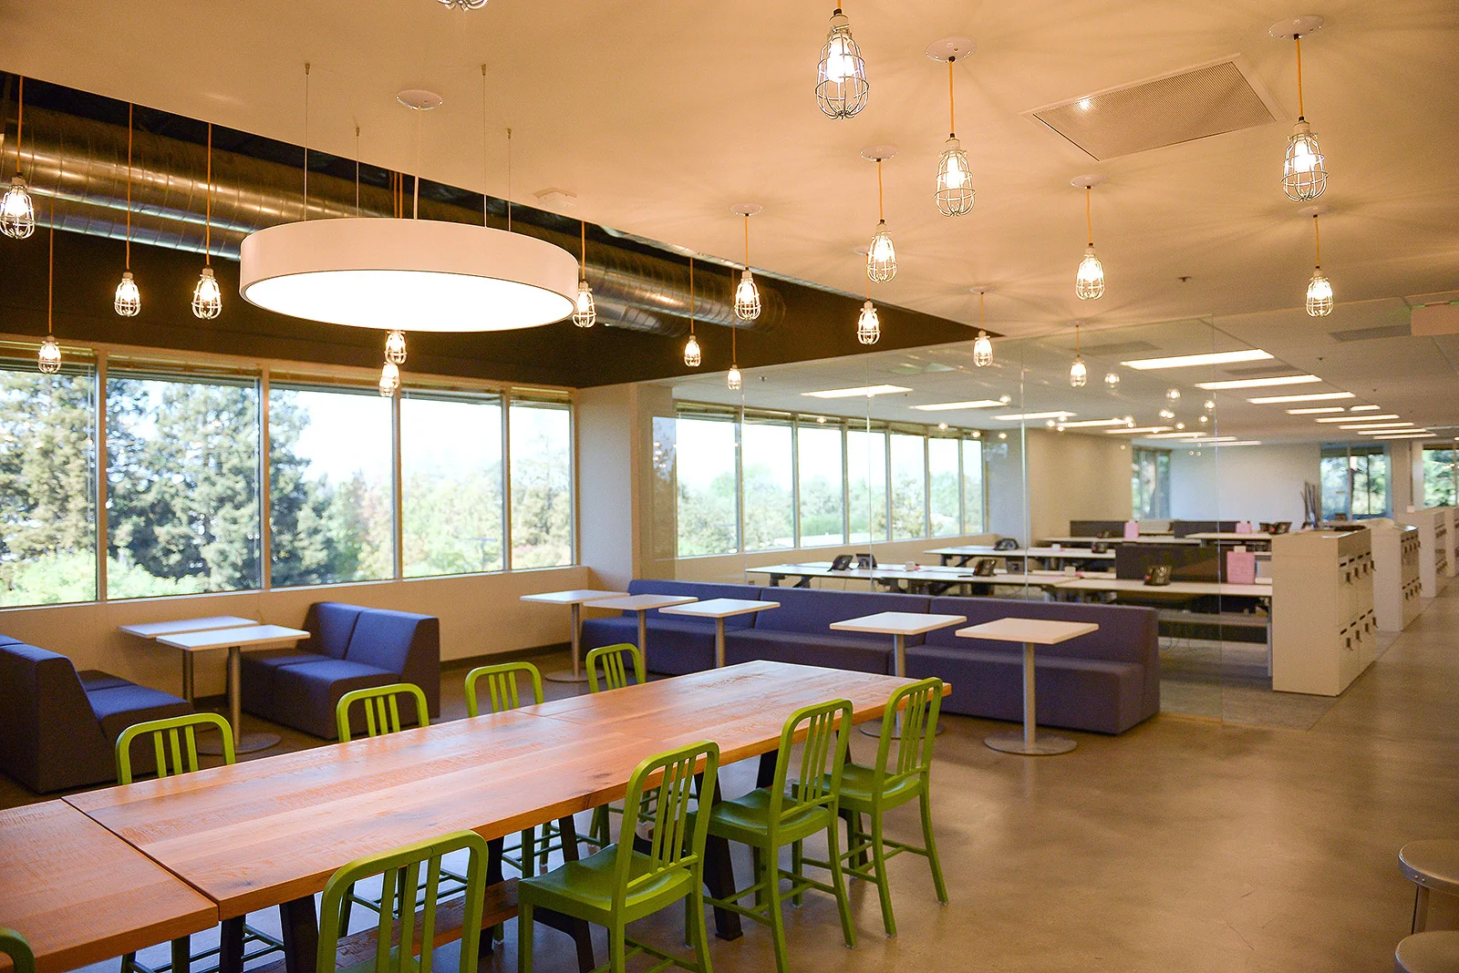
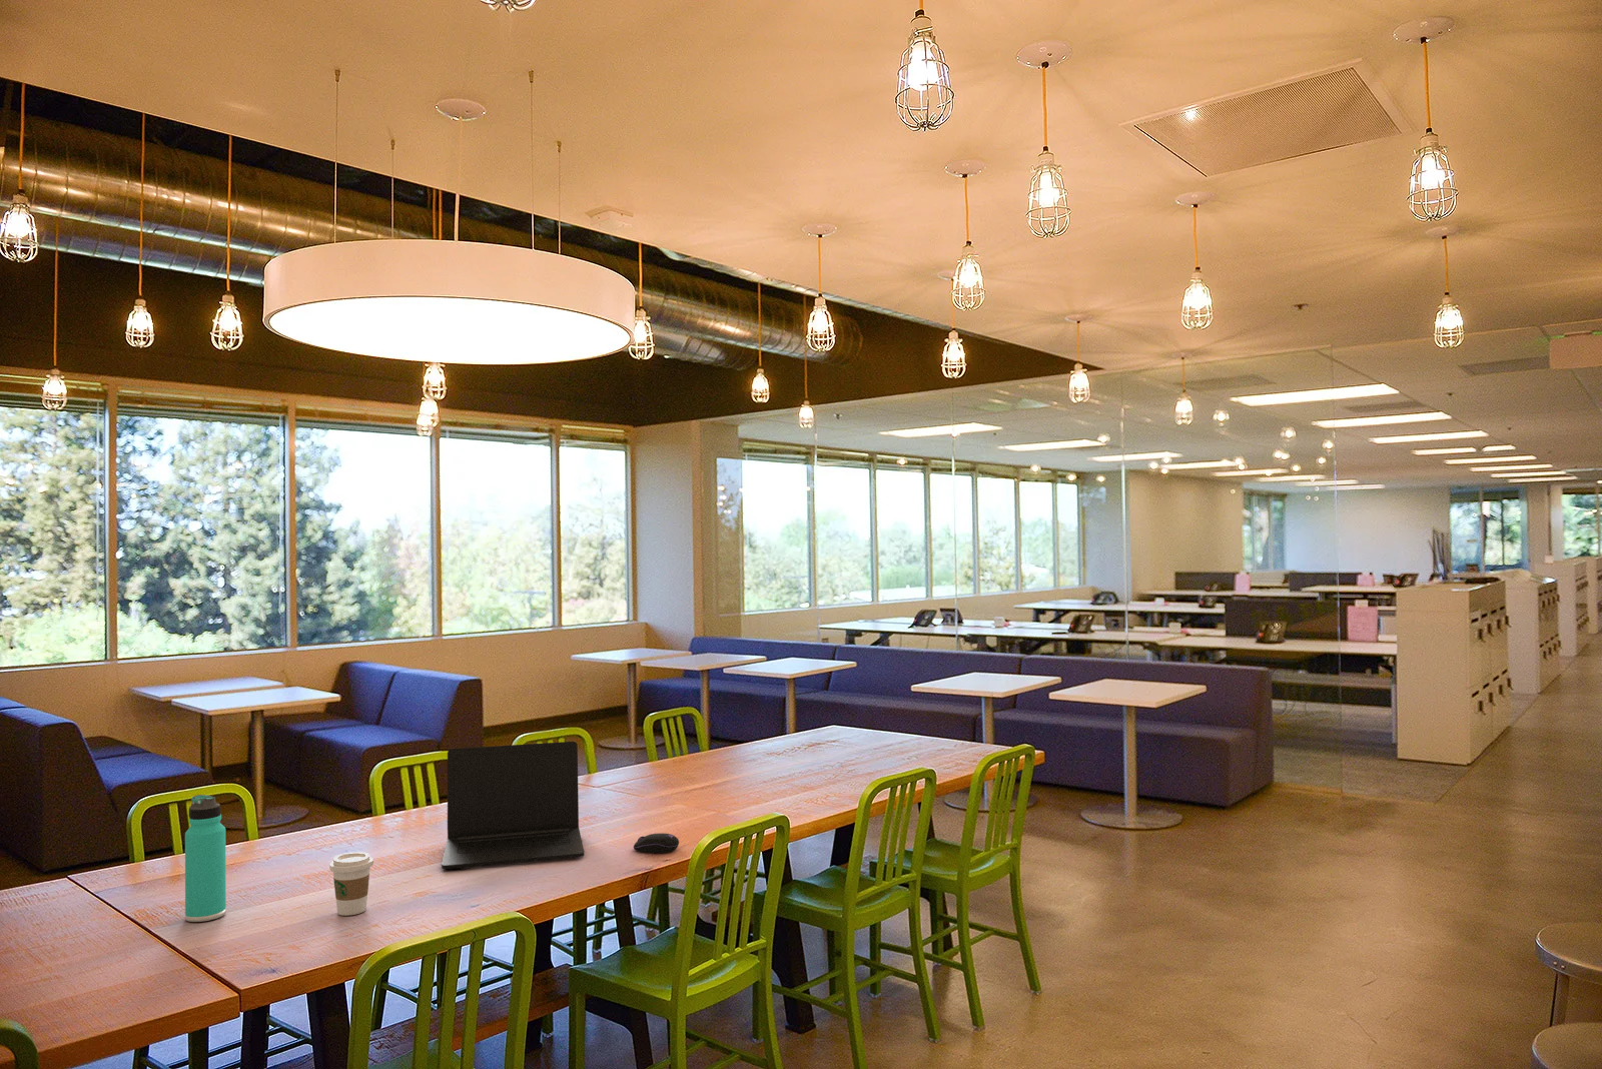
+ thermos bottle (205, 855)
+ laptop (514, 802)
+ coffee cup (352, 883)
+ computer mouse (656, 841)
